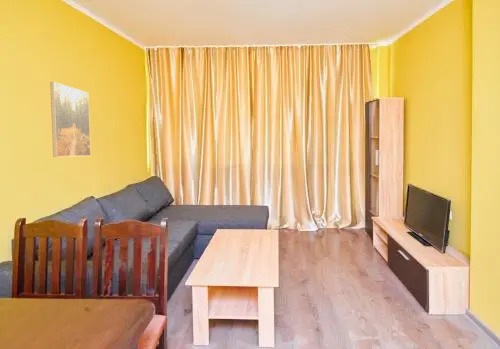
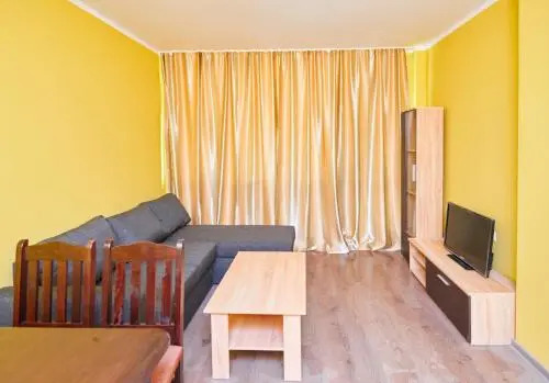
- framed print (72, 122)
